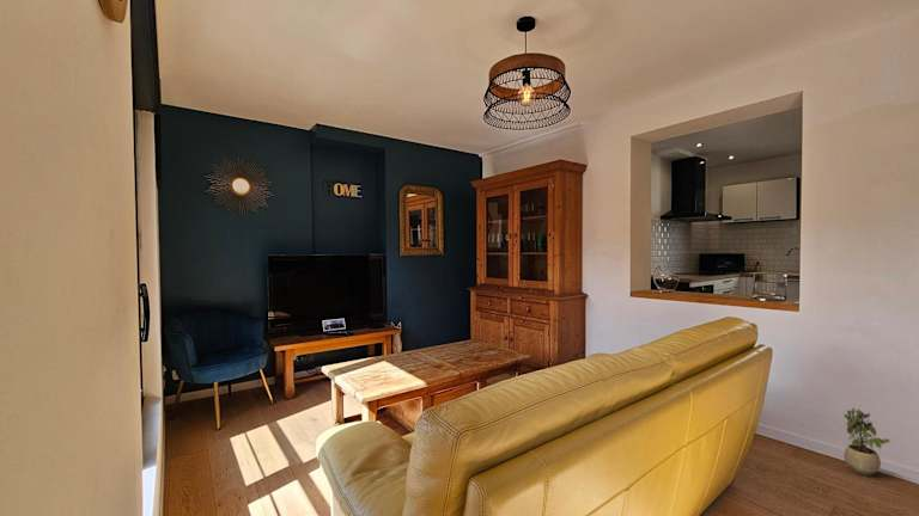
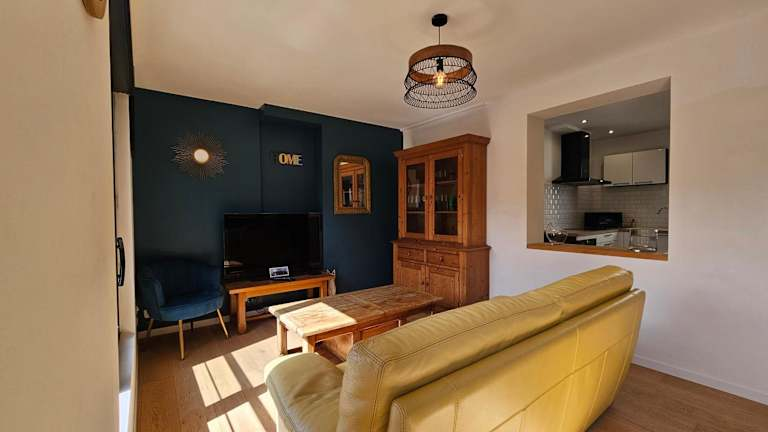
- potted plant (866, 442)
